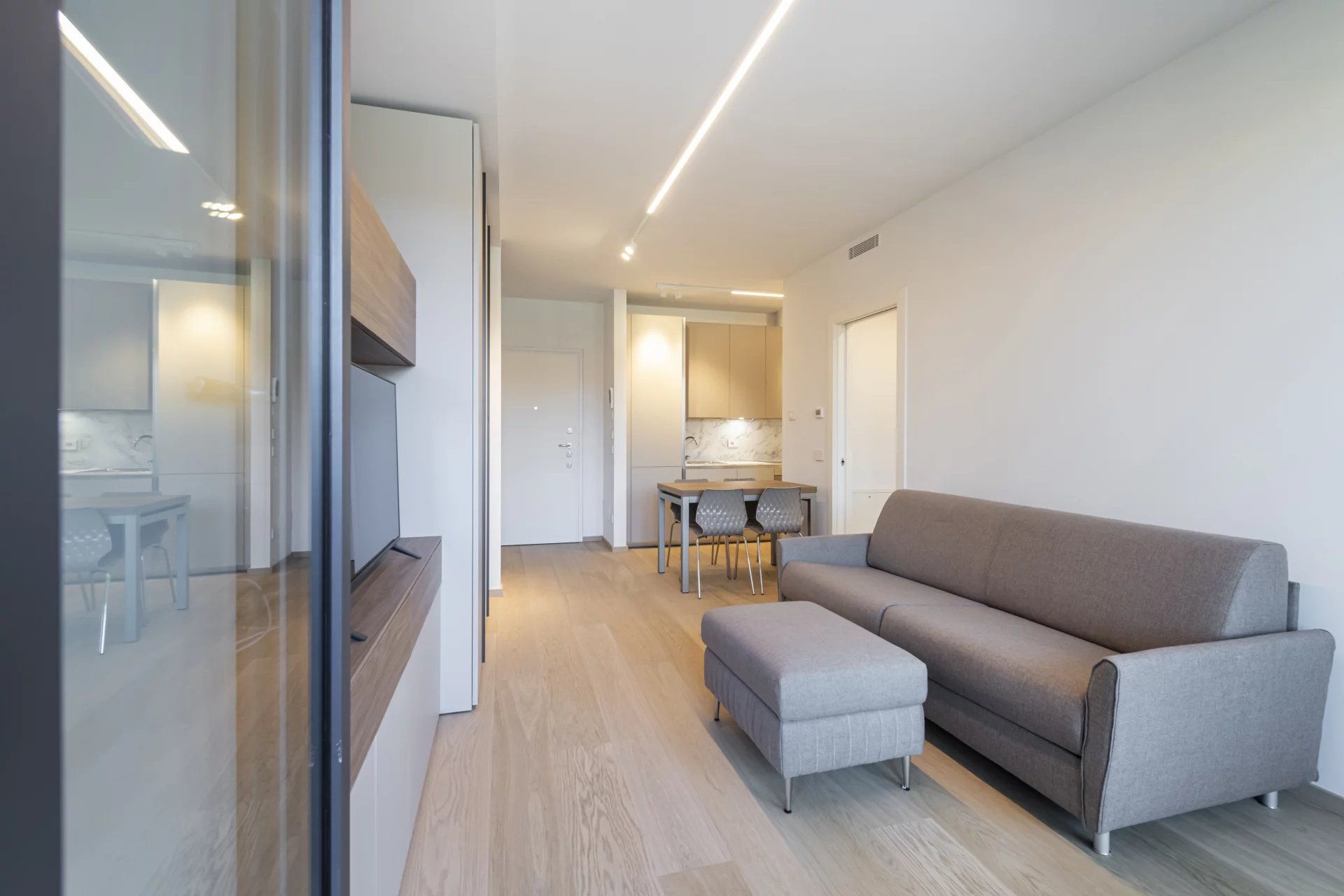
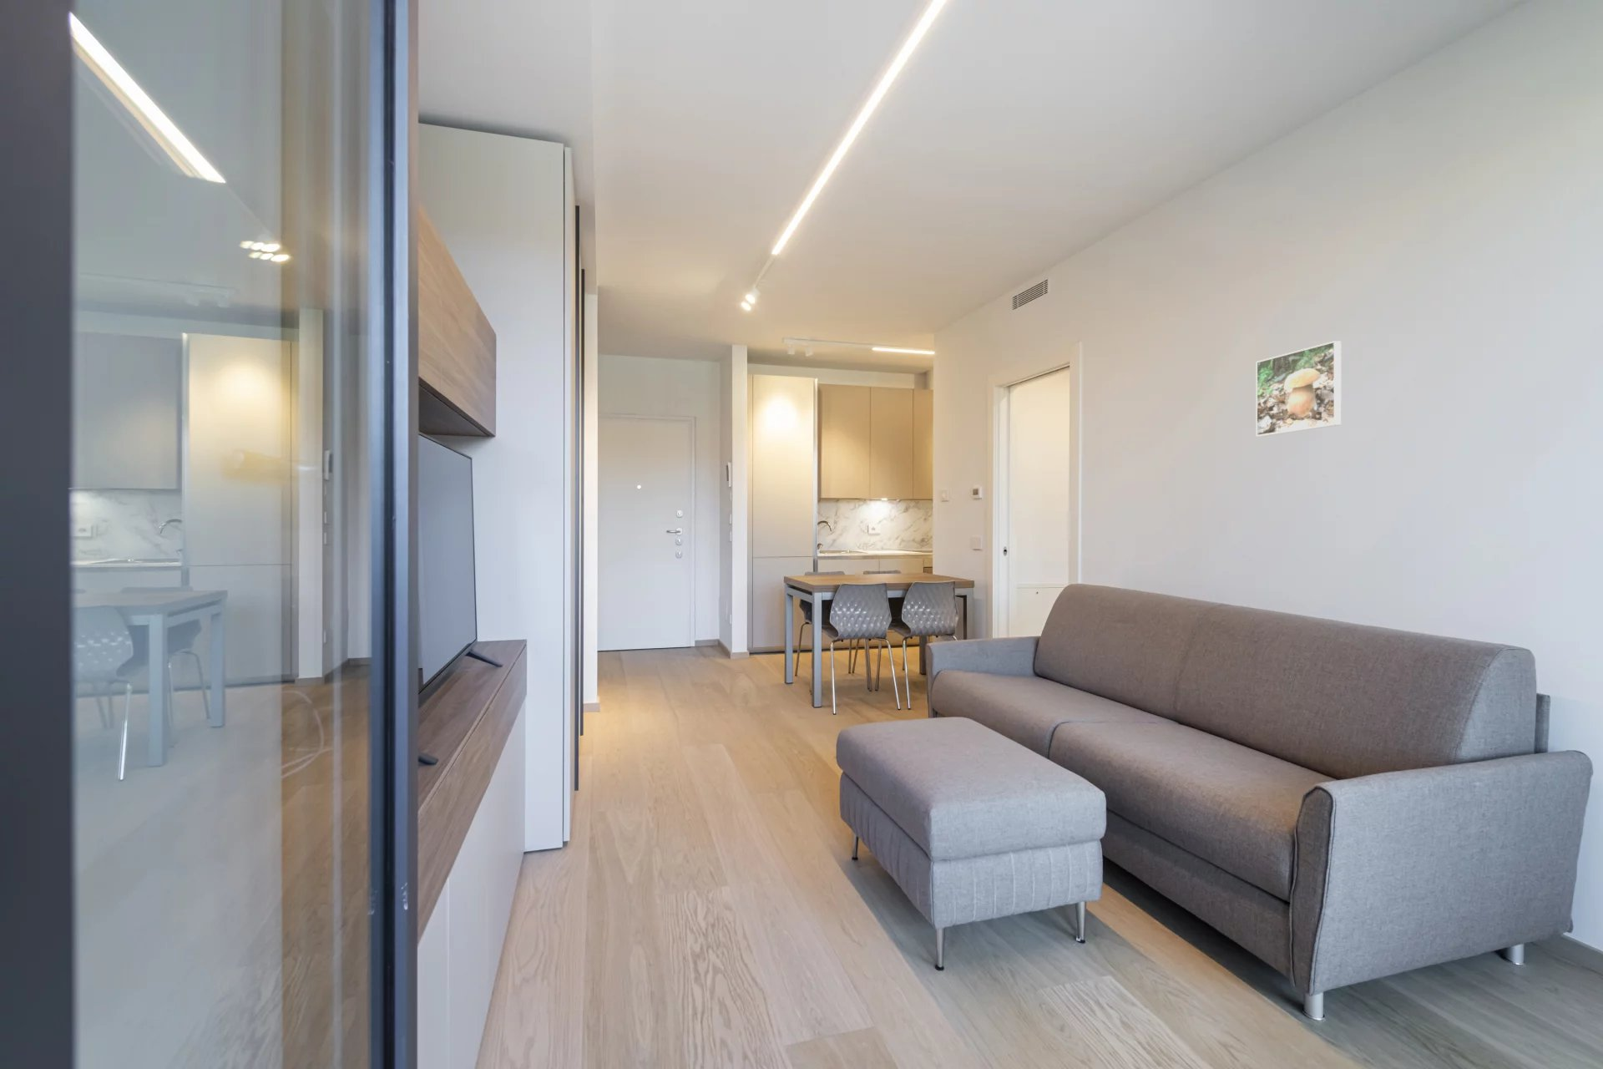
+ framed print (1295, 391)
